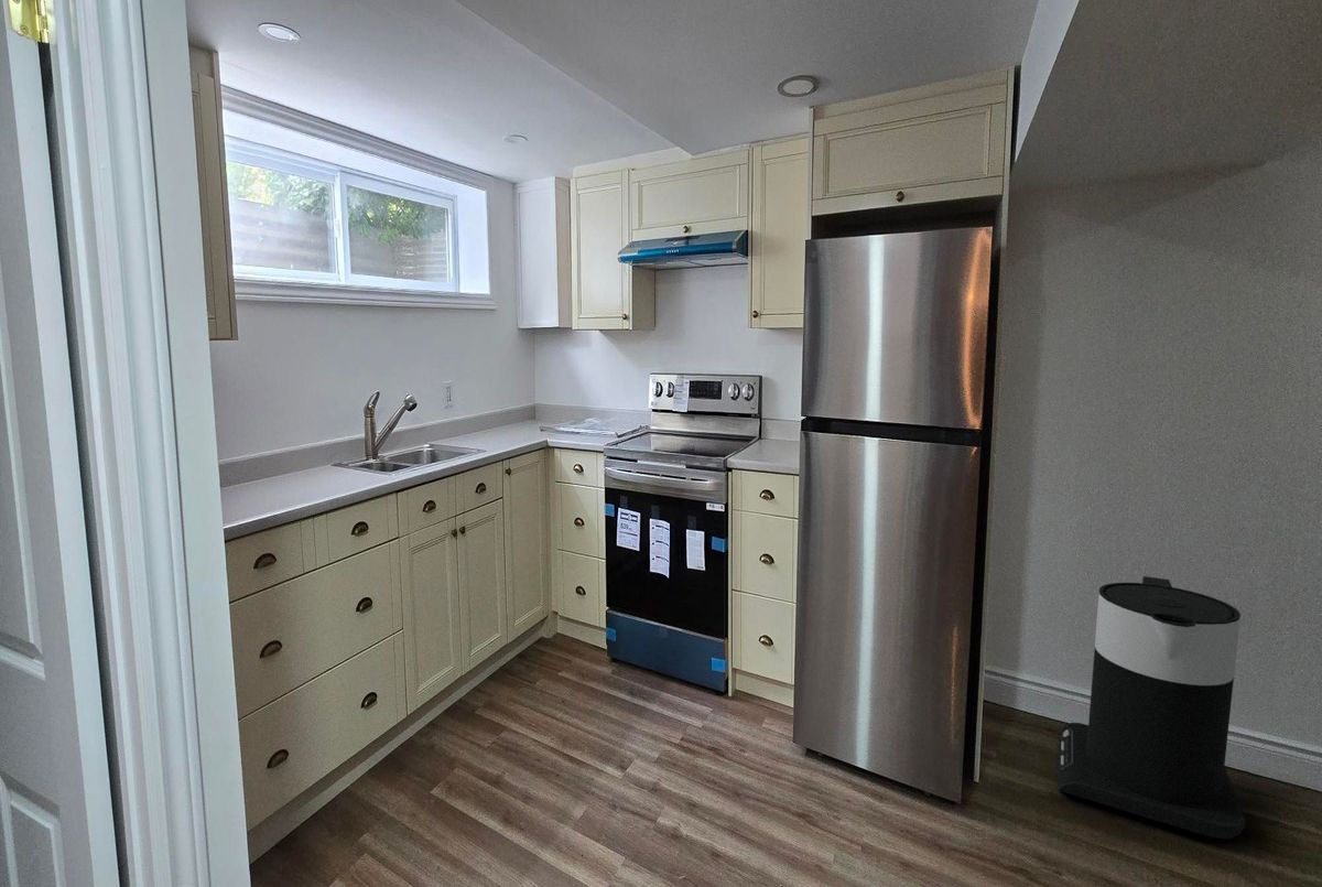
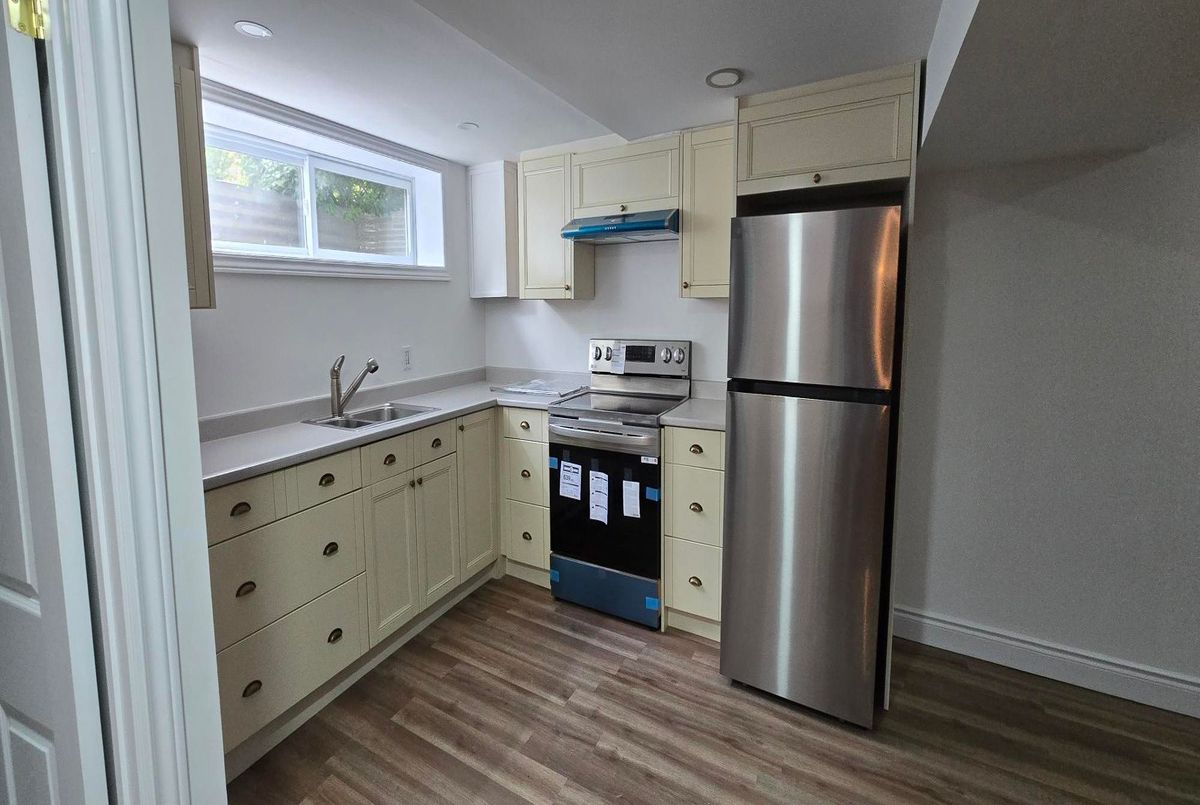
- trash can (1147, 689)
